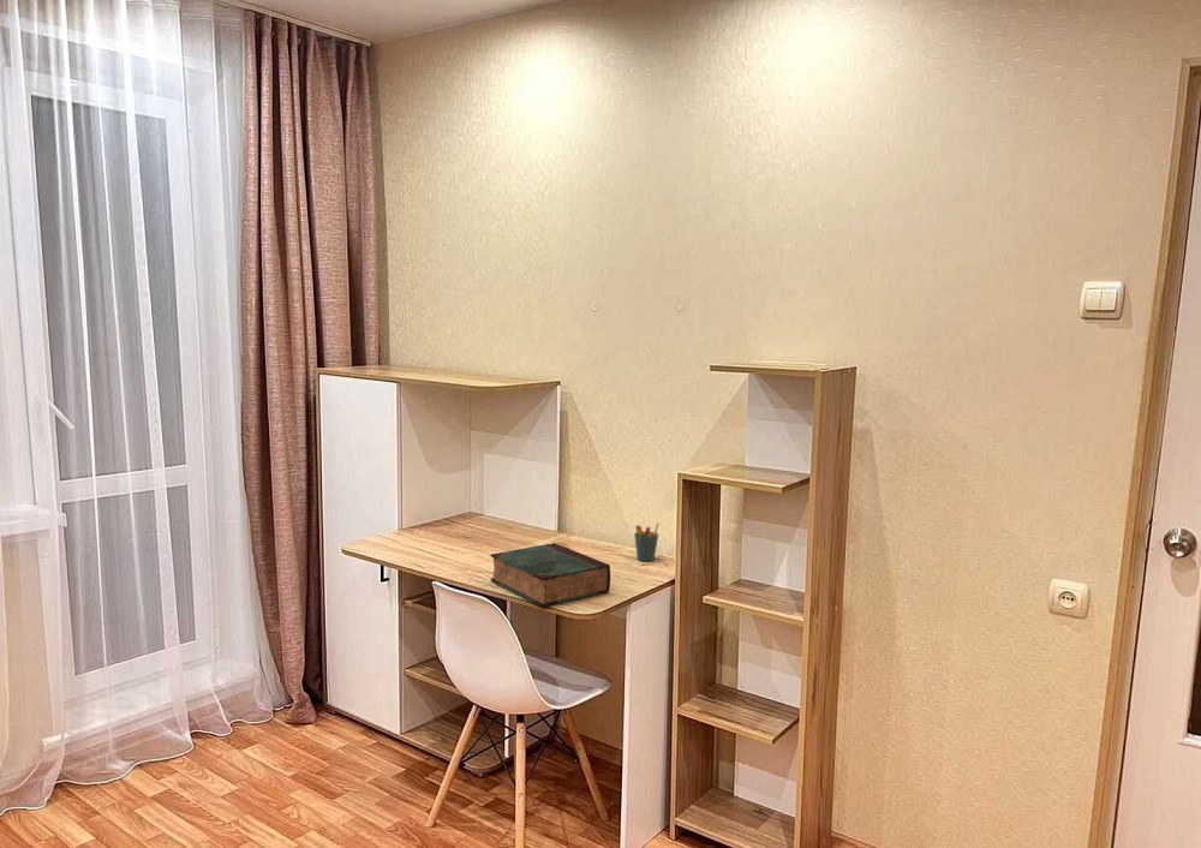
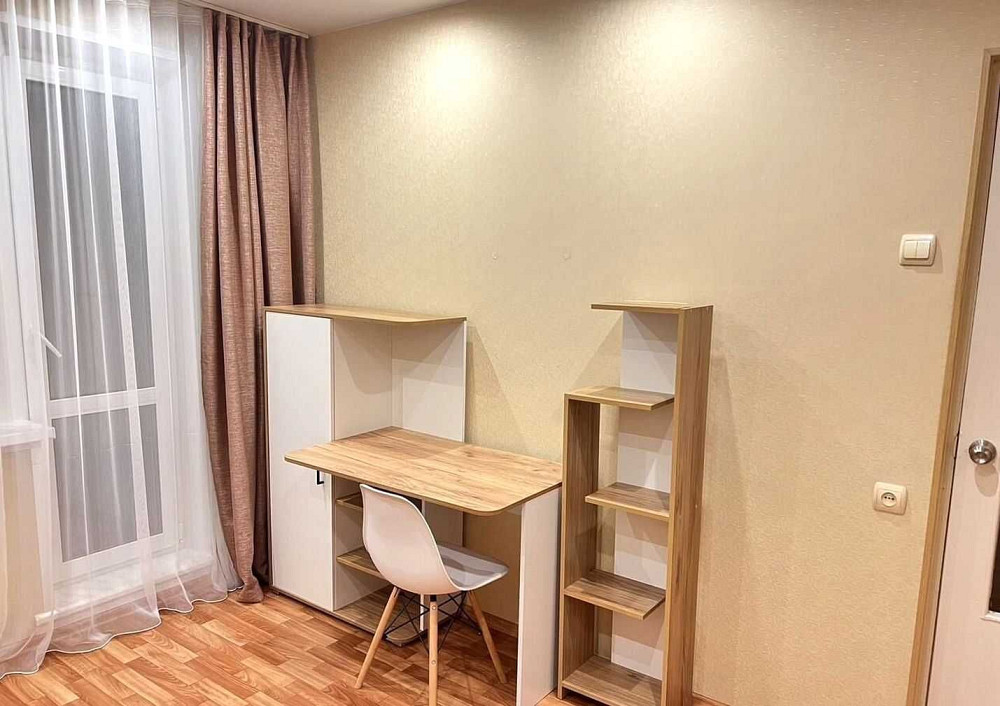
- book (549, 572)
- pen holder (645, 539)
